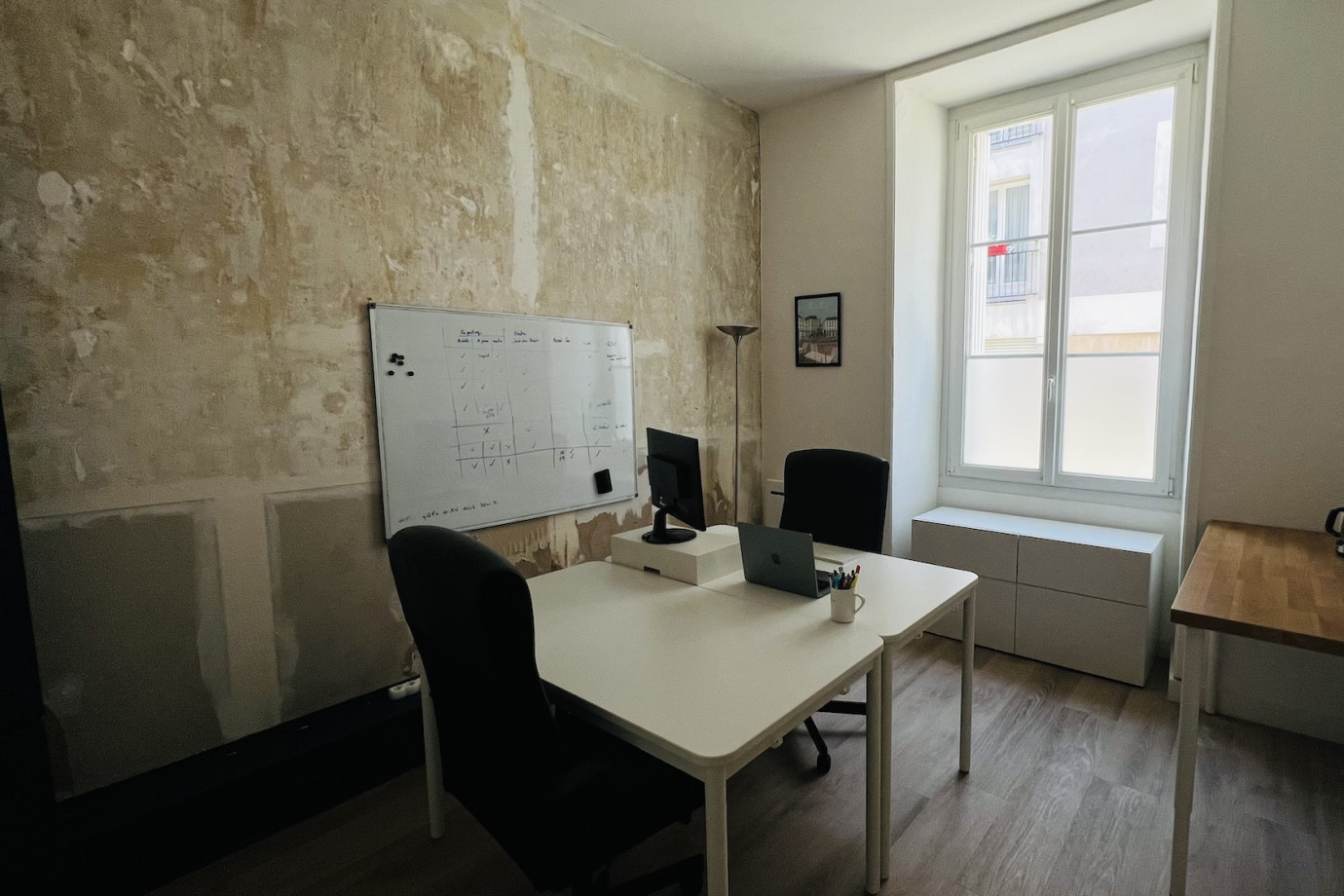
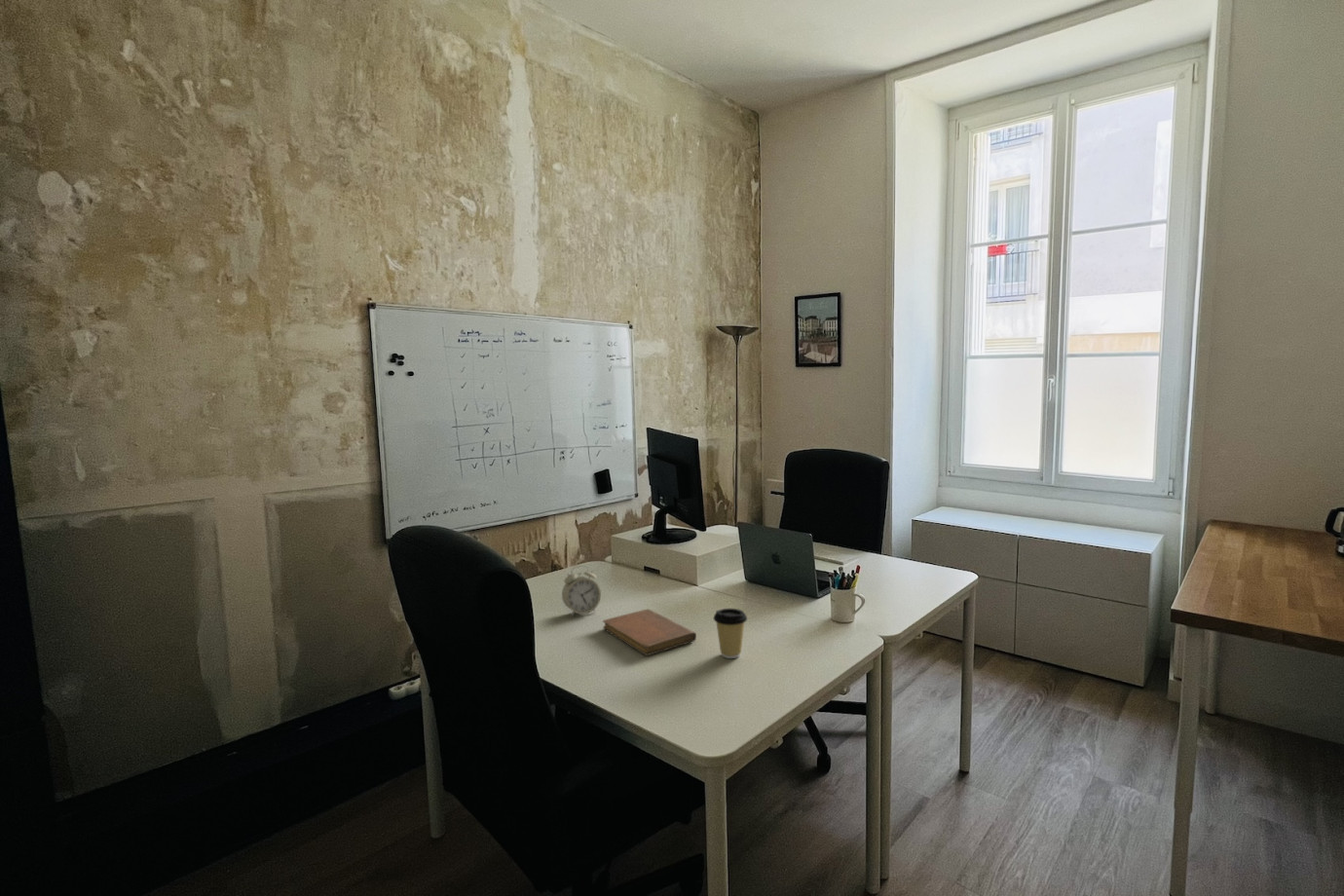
+ alarm clock (580, 589)
+ notebook (648, 630)
+ coffee cup (730, 632)
